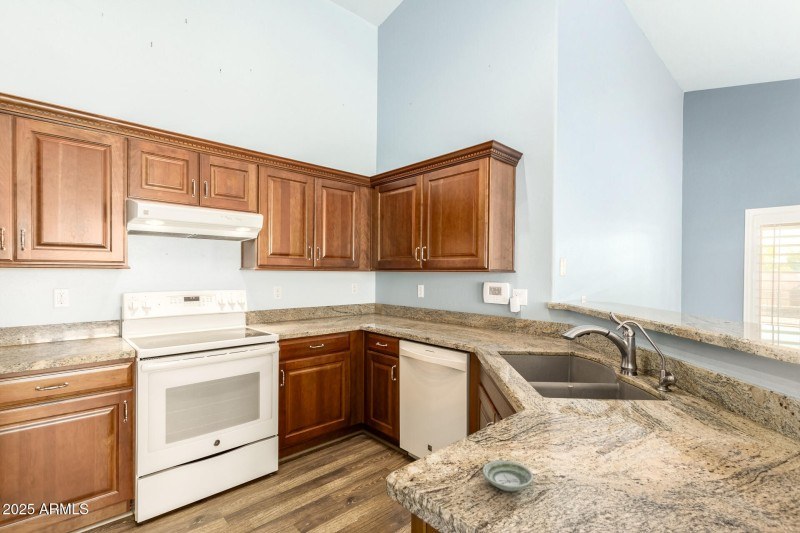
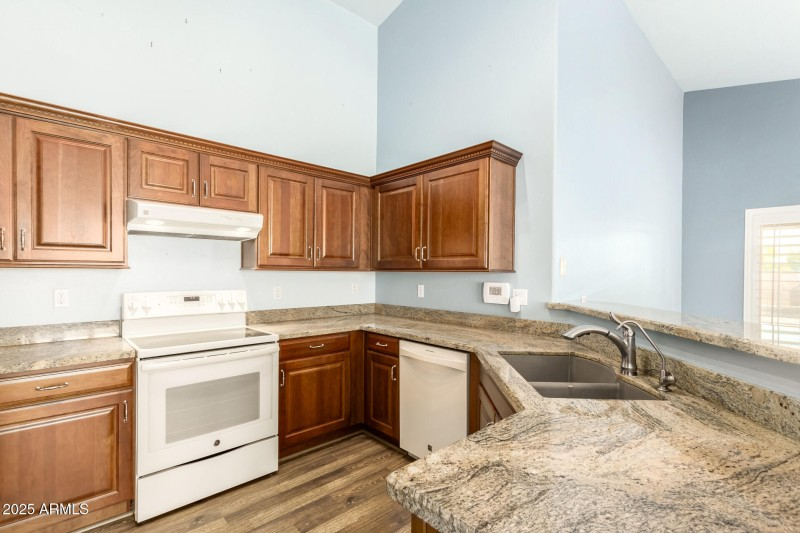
- saucer (507, 478)
